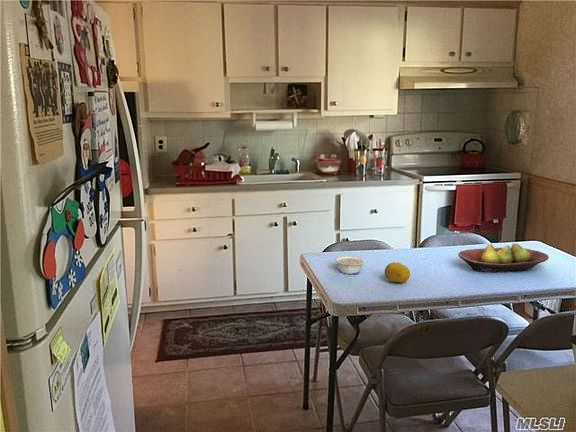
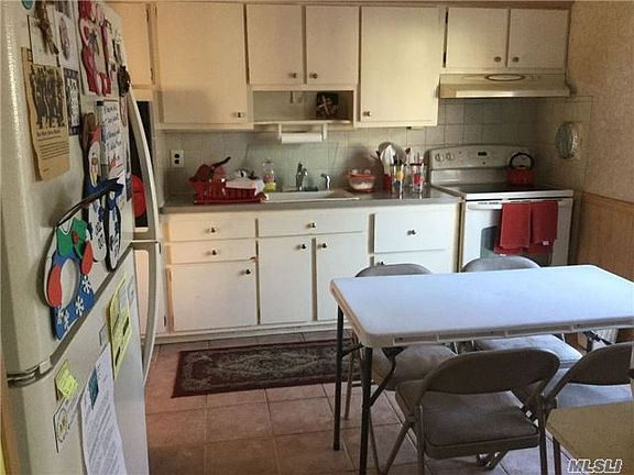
- fruit bowl (502, 256)
- fruit (396, 272)
- legume (350, 264)
